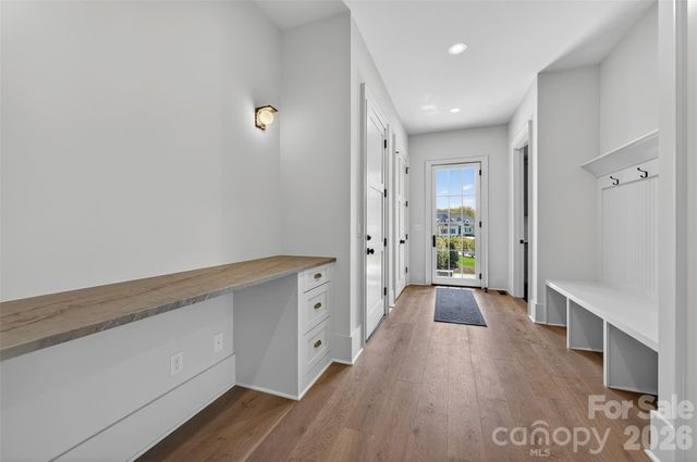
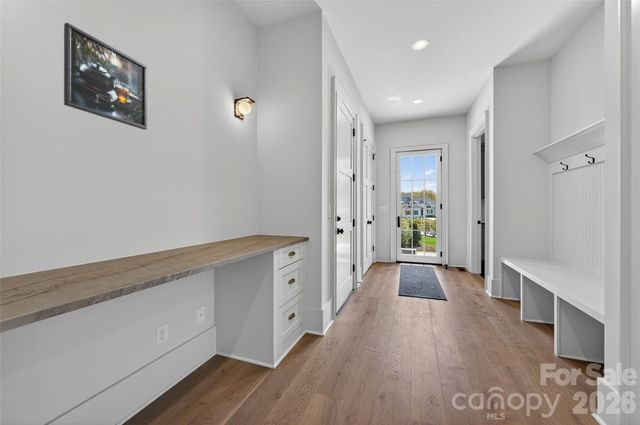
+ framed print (110, 83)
